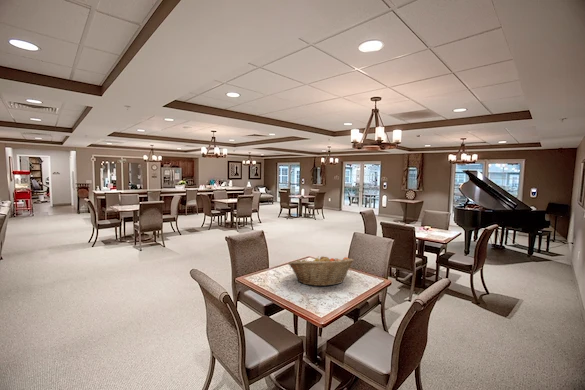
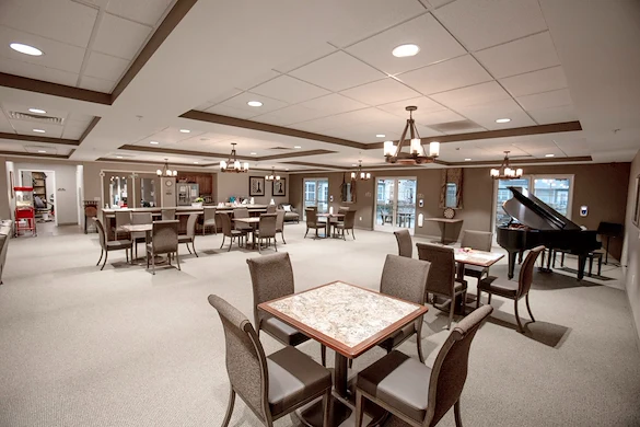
- fruit basket (320, 267)
